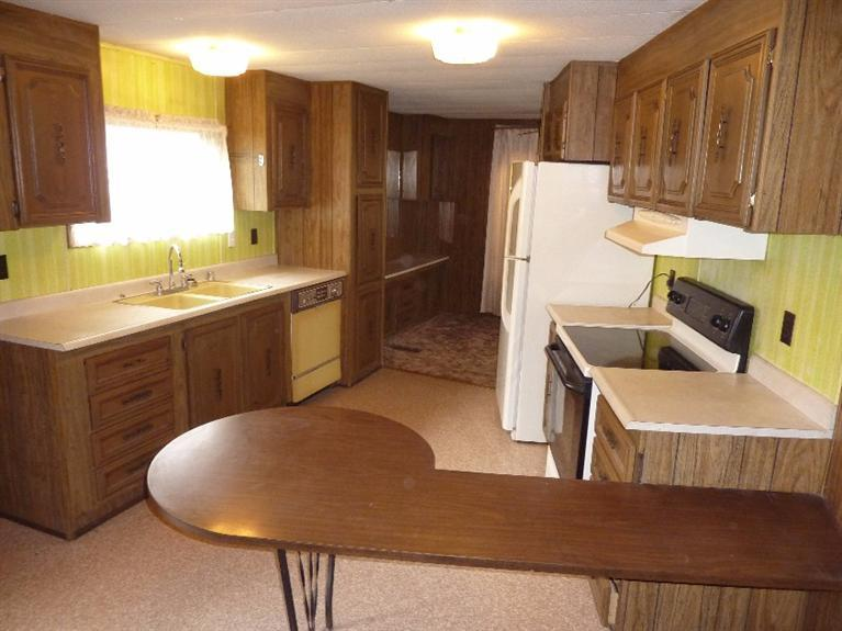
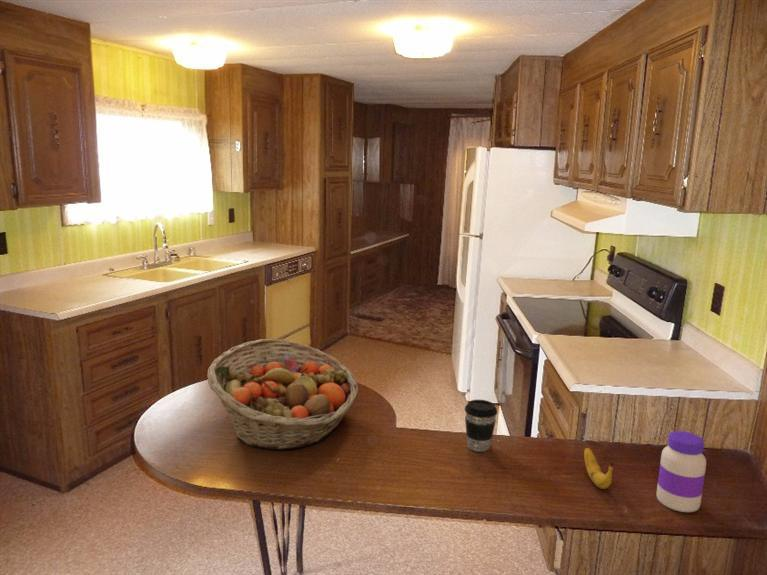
+ jar (682, 469)
+ banana (597, 463)
+ coffee cup (479, 426)
+ fruit basket (286, 389)
